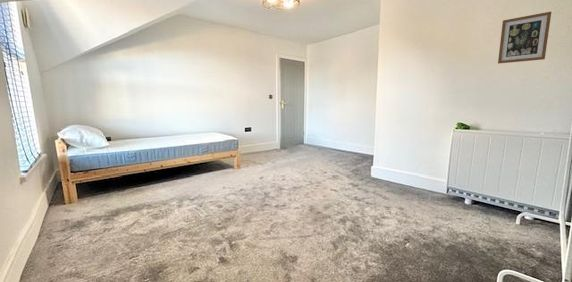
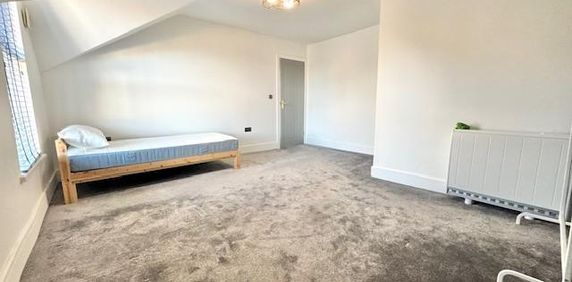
- wall art (523, 39)
